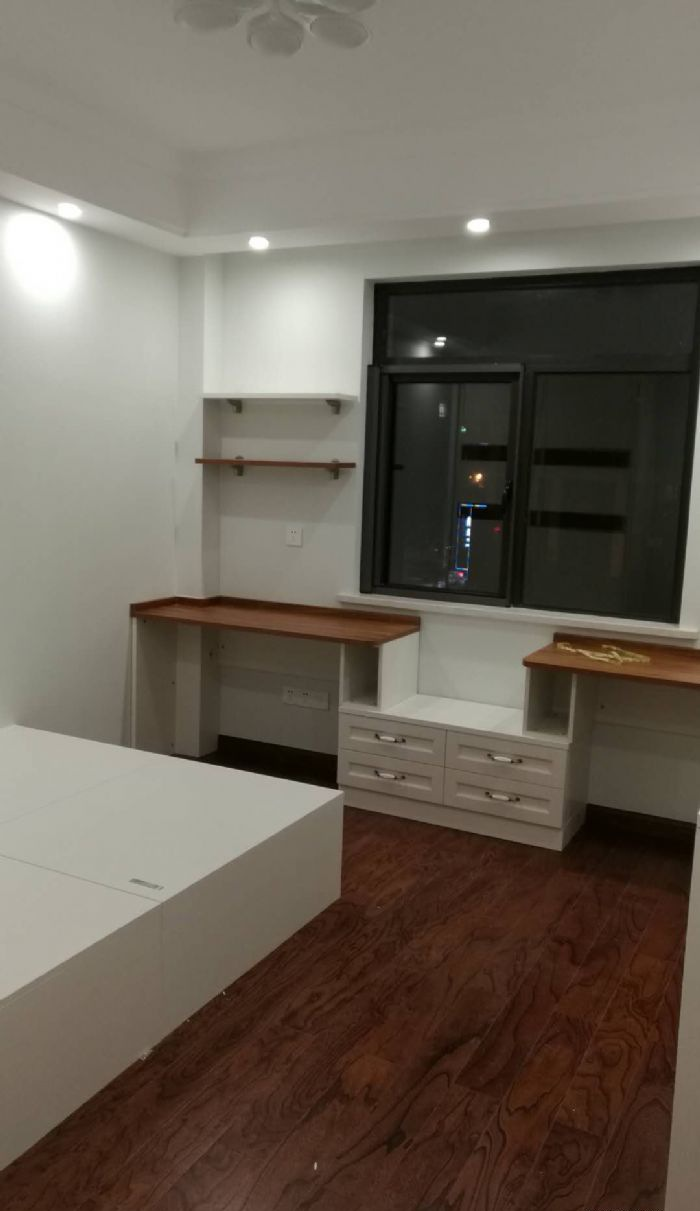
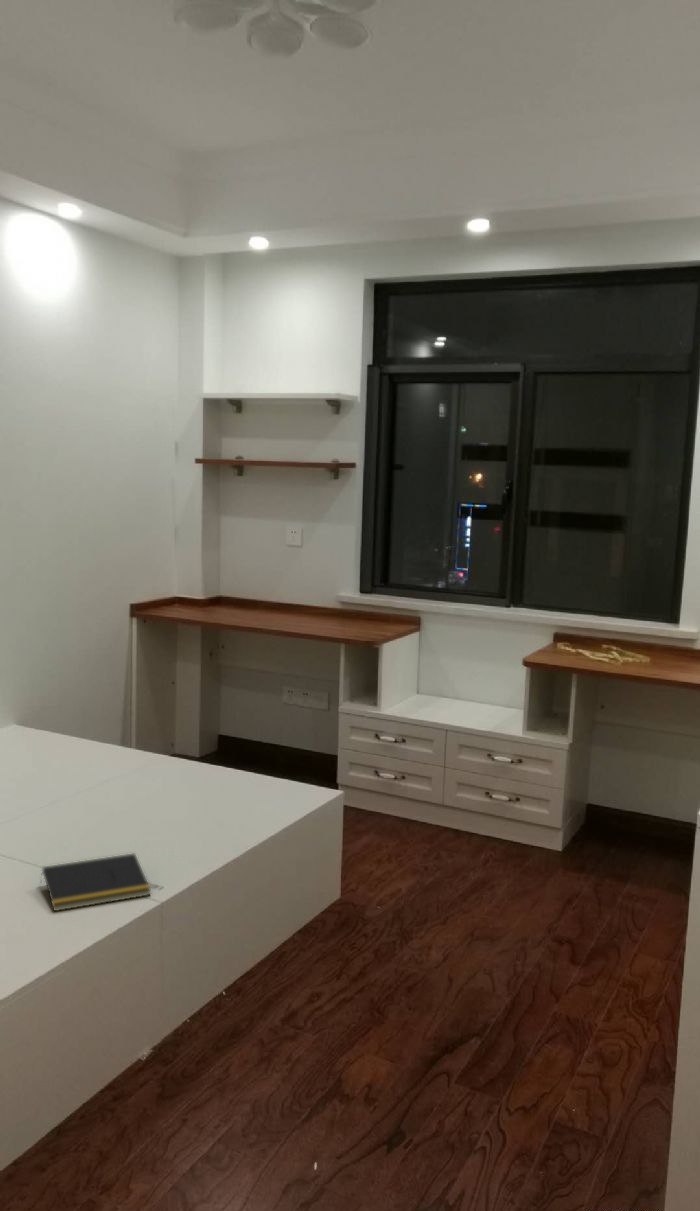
+ notepad (96, 880)
